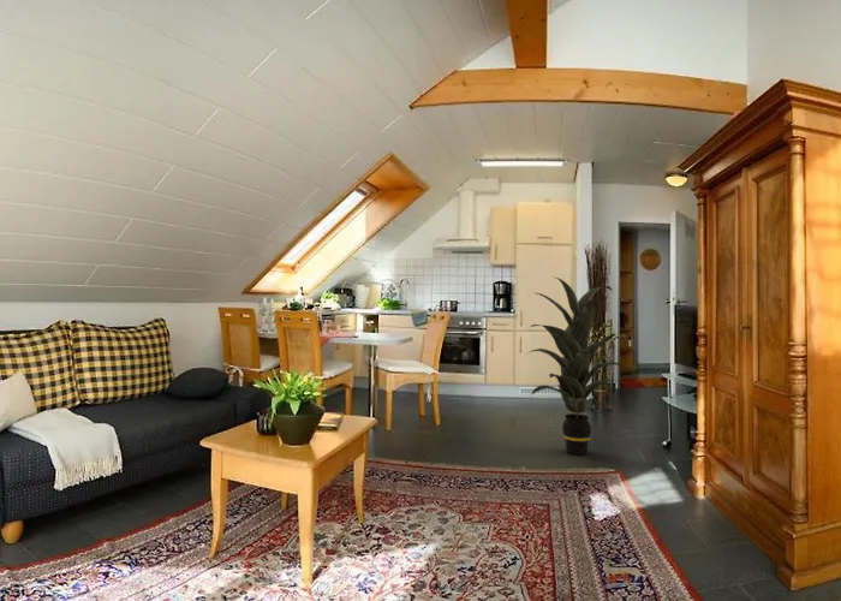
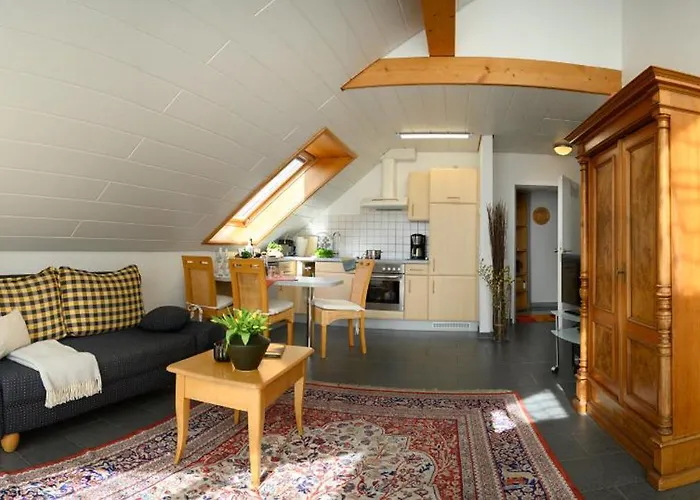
- indoor plant (568, 363)
